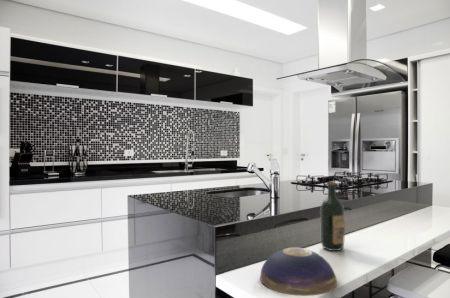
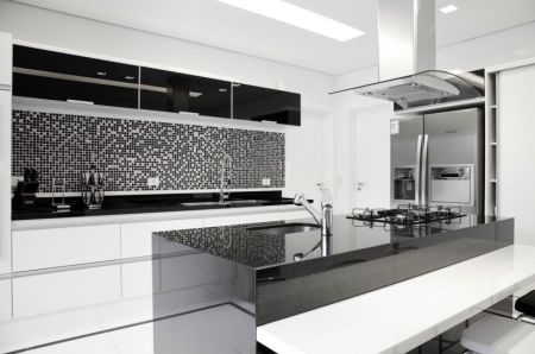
- wine bottle (332, 214)
- decorative bowl (297, 264)
